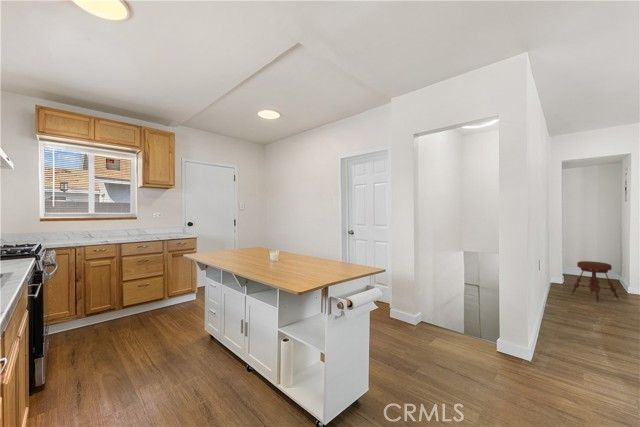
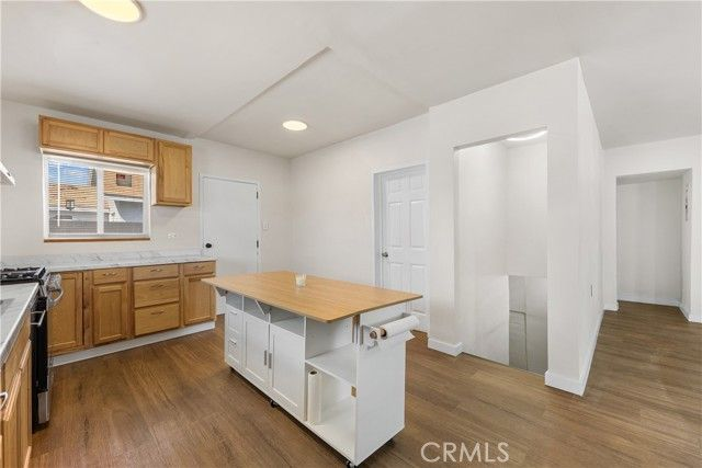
- stool (594, 279)
